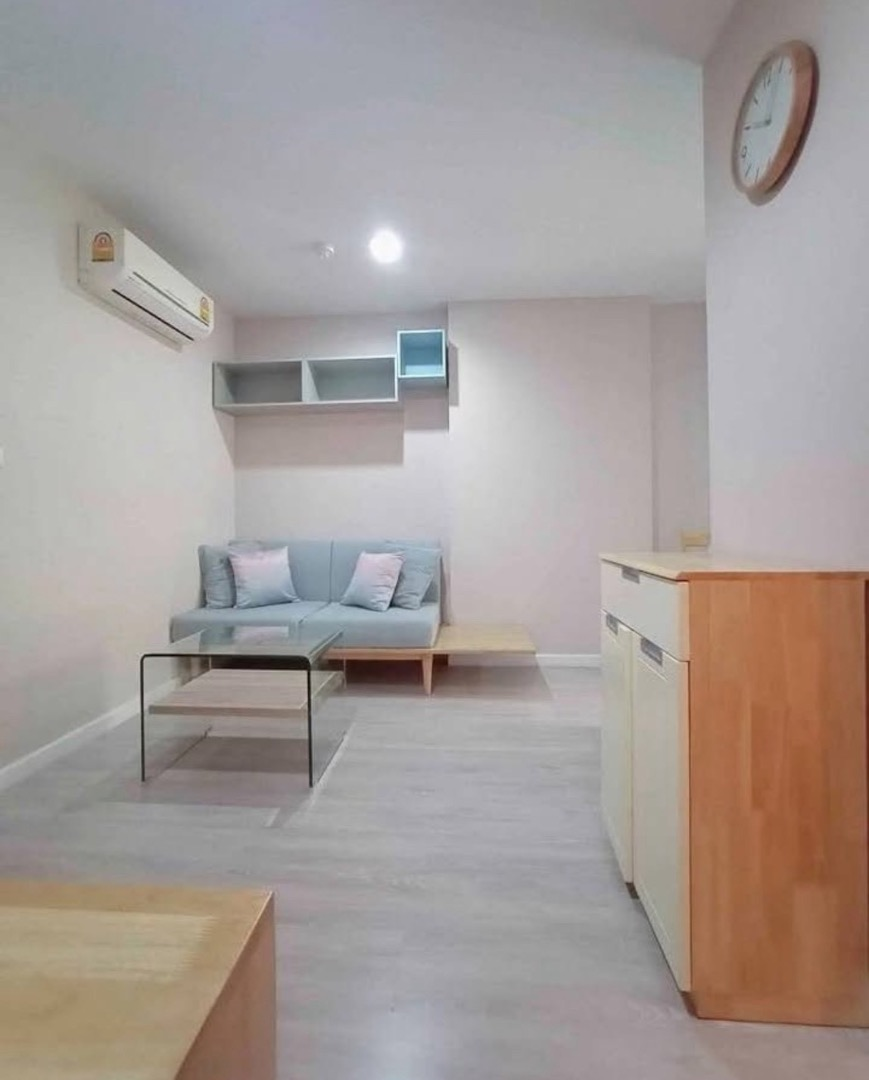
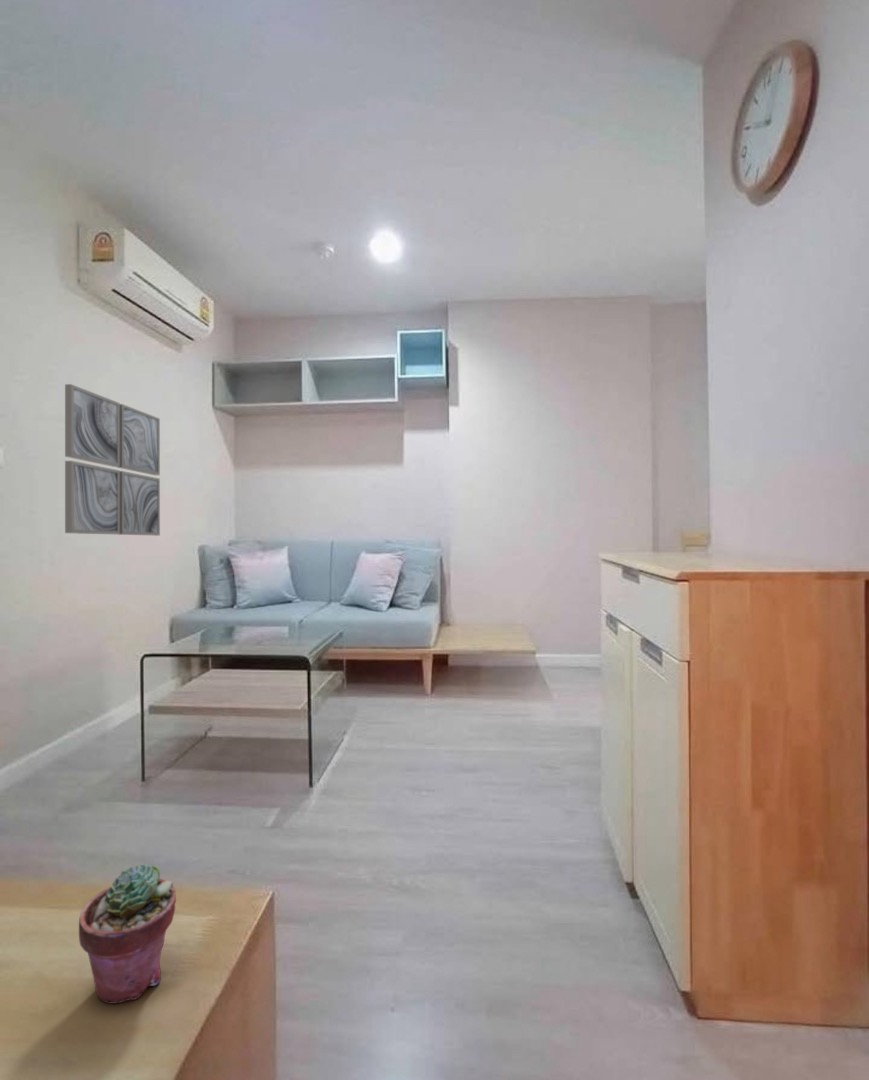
+ wall art (118, 467)
+ potted succulent (129, 925)
